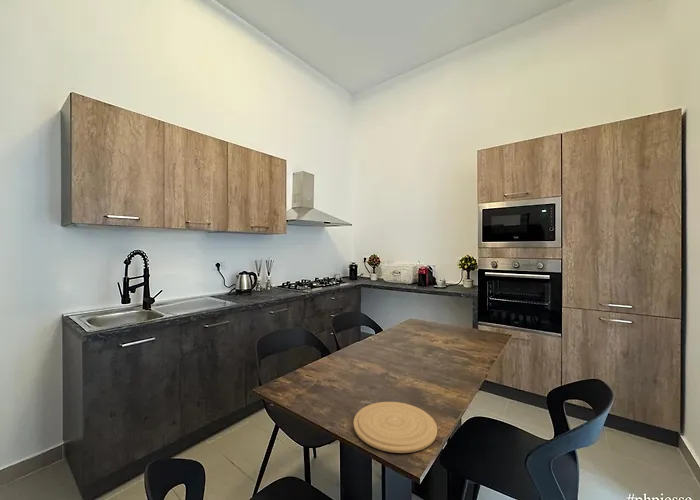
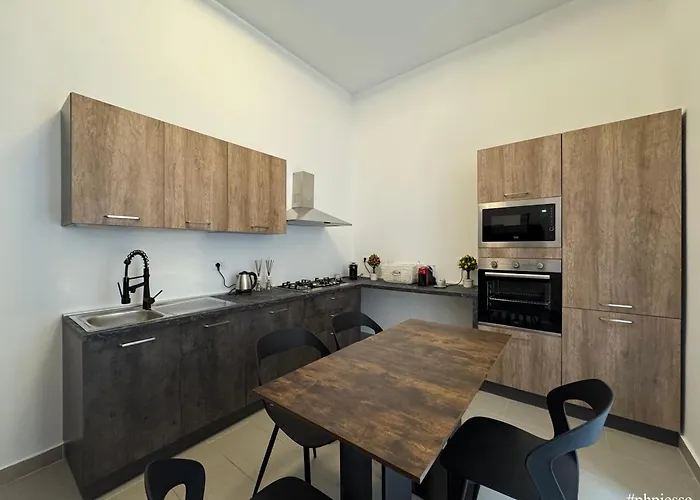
- plate (394, 423)
